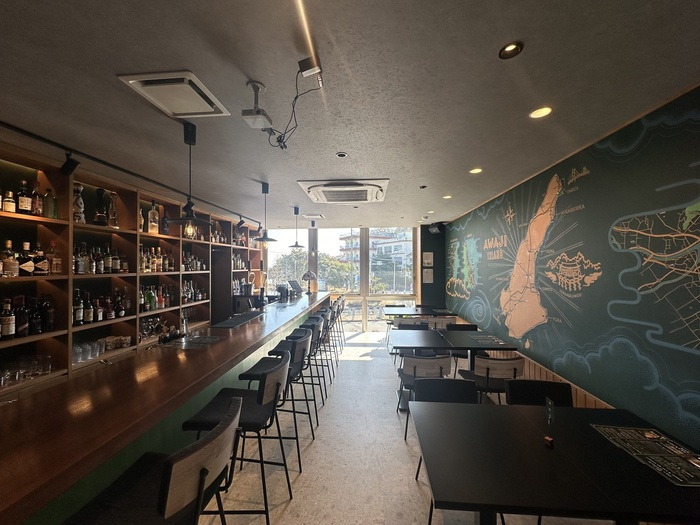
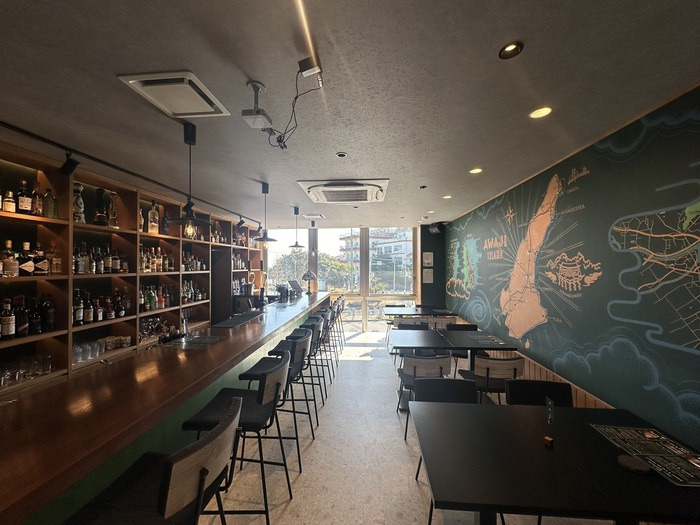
+ coaster (633, 464)
